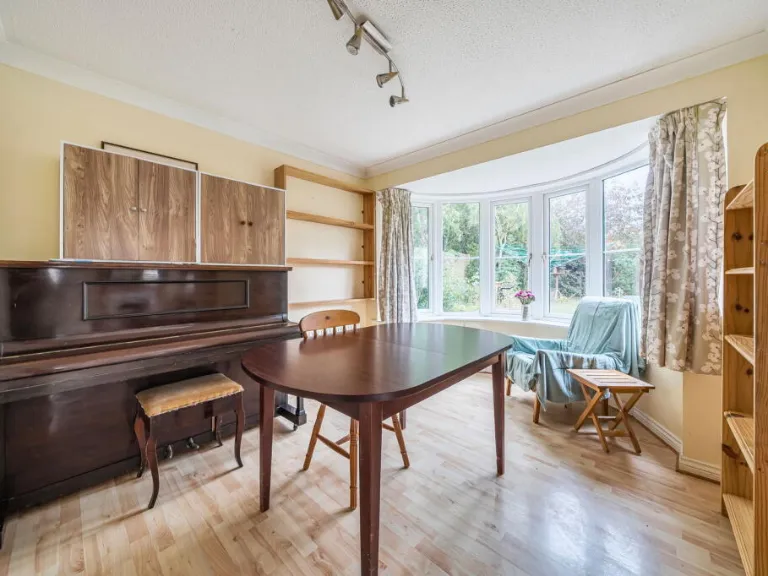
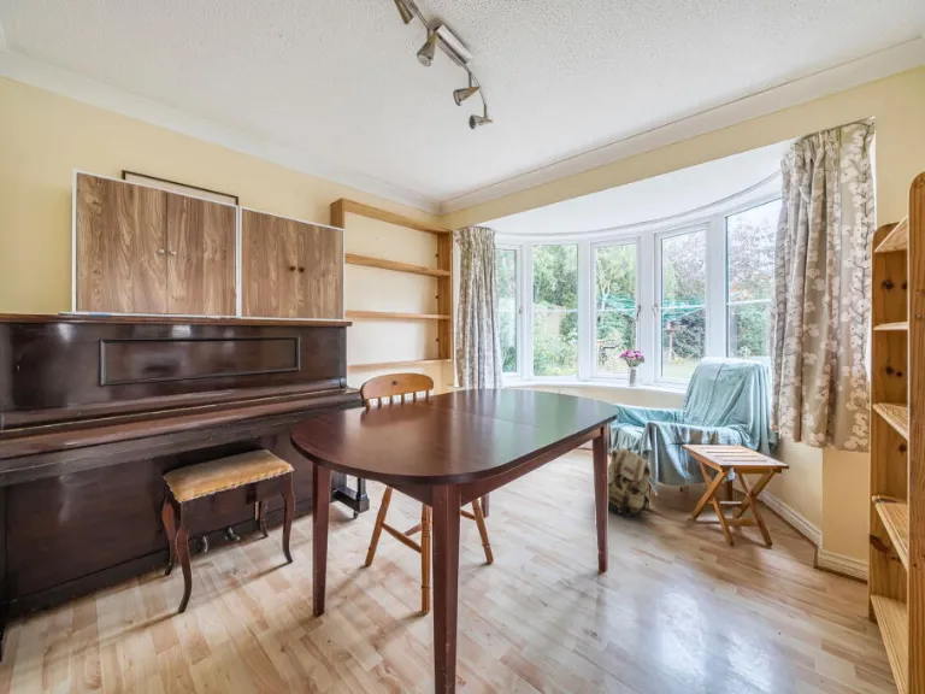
+ backpack (621, 476)
